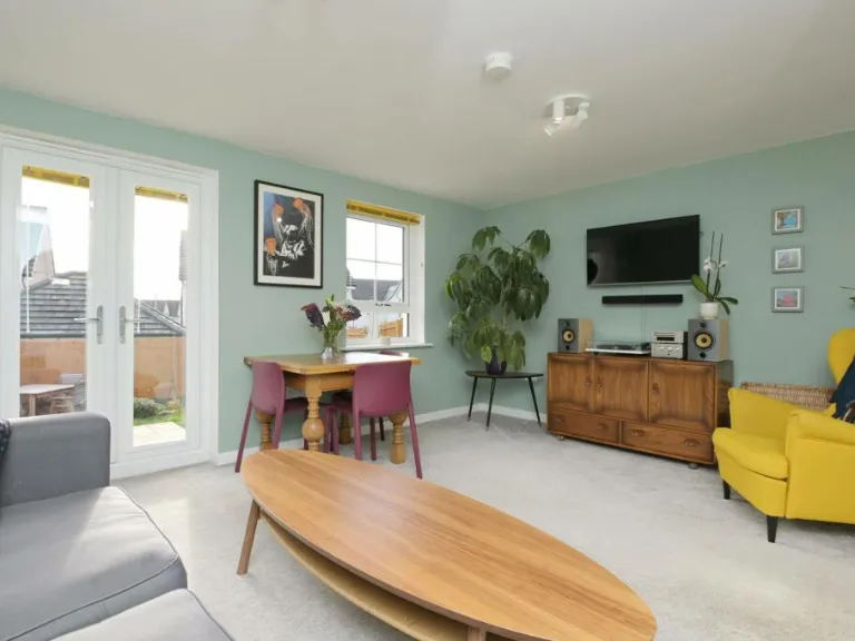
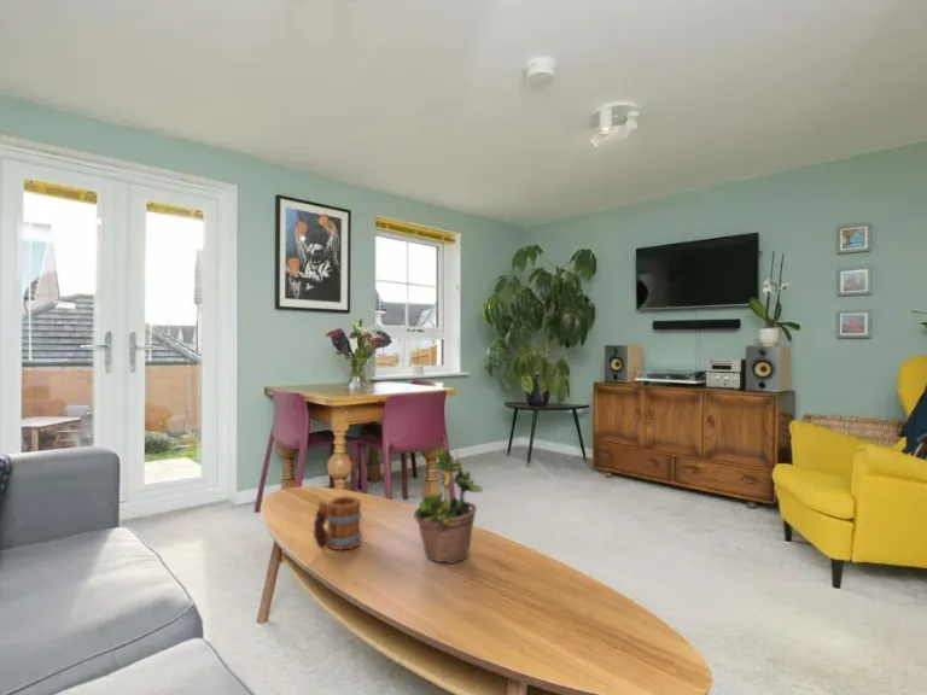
+ mug (337, 520)
+ potted plant (444, 495)
